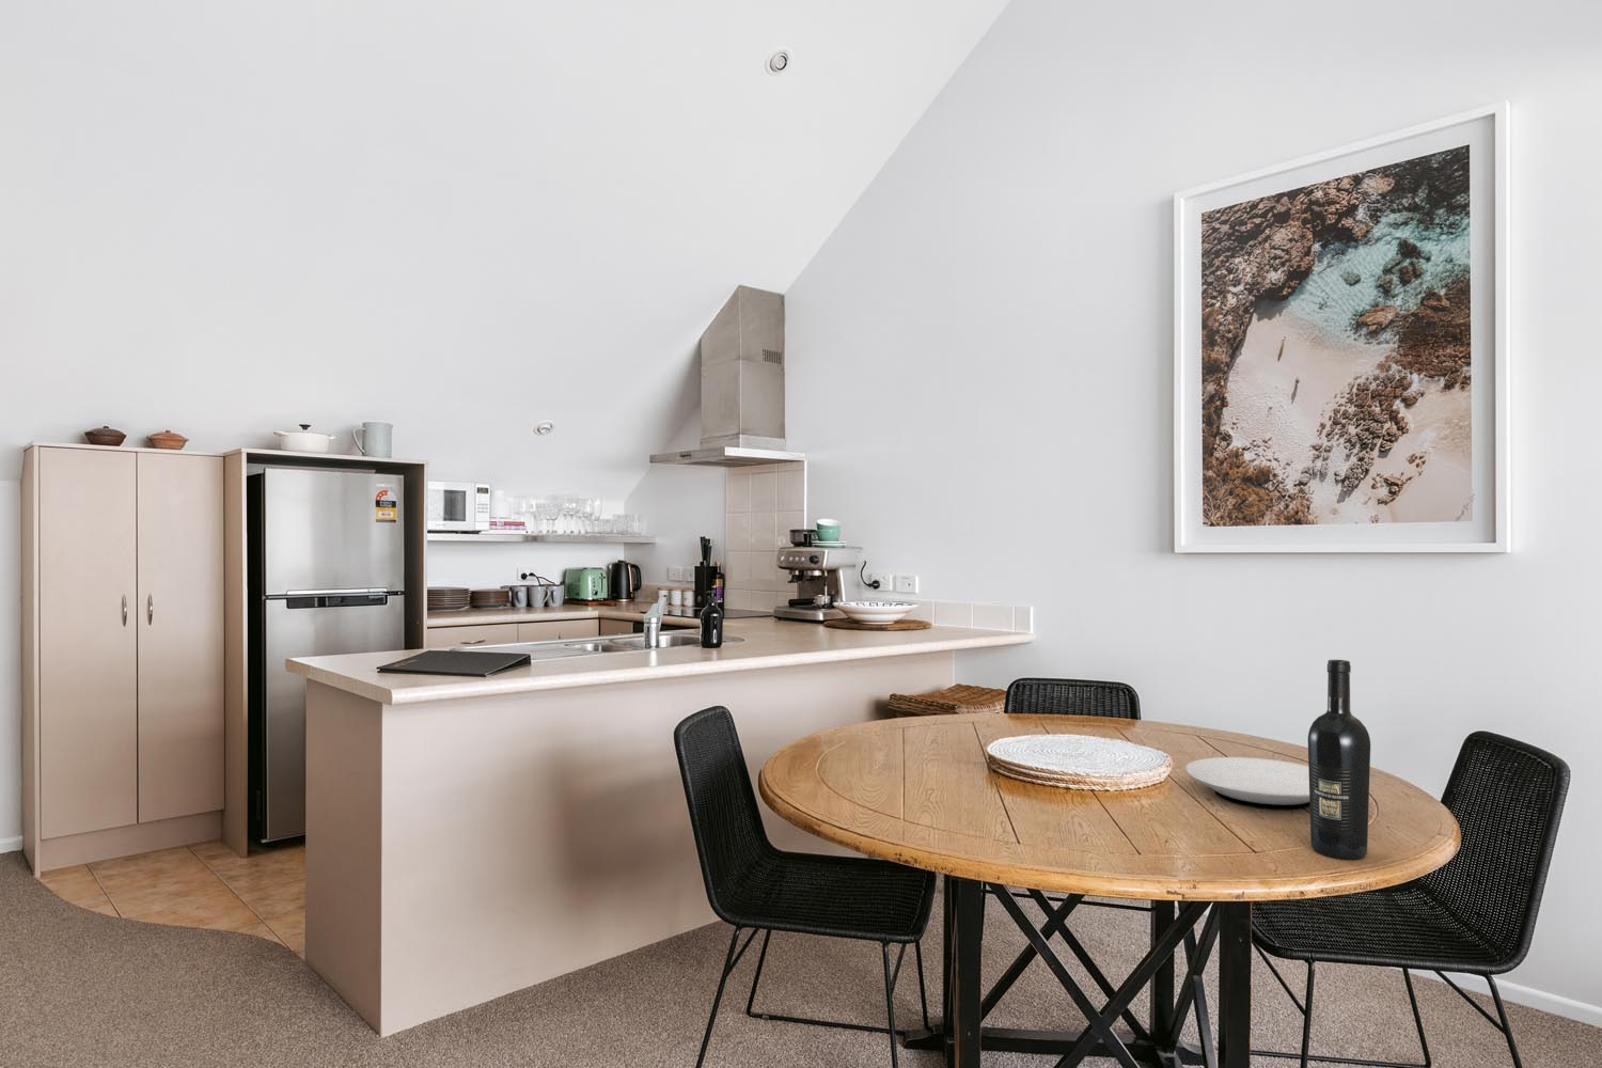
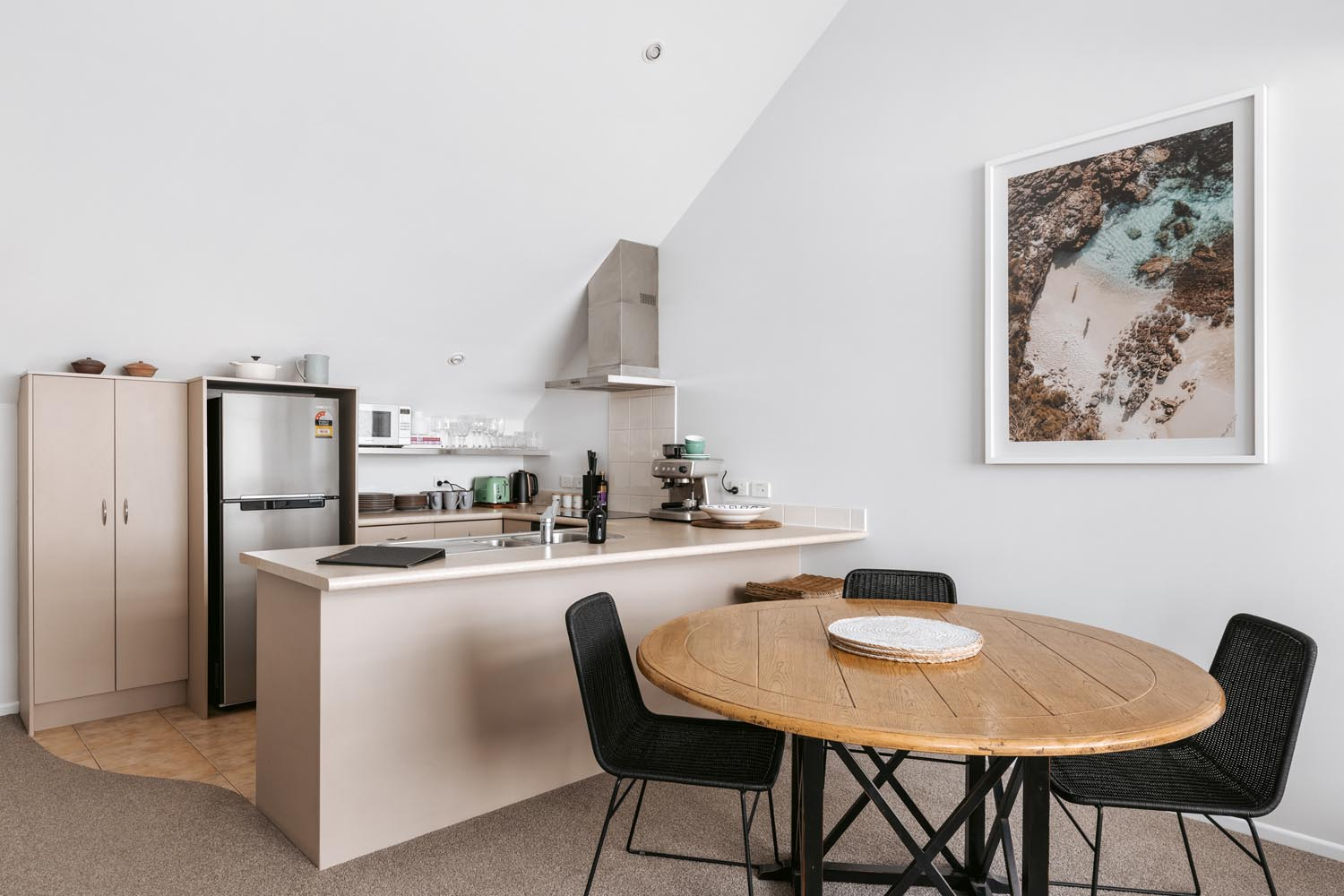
- plate (1262, 786)
- wine bottle (1339, 755)
